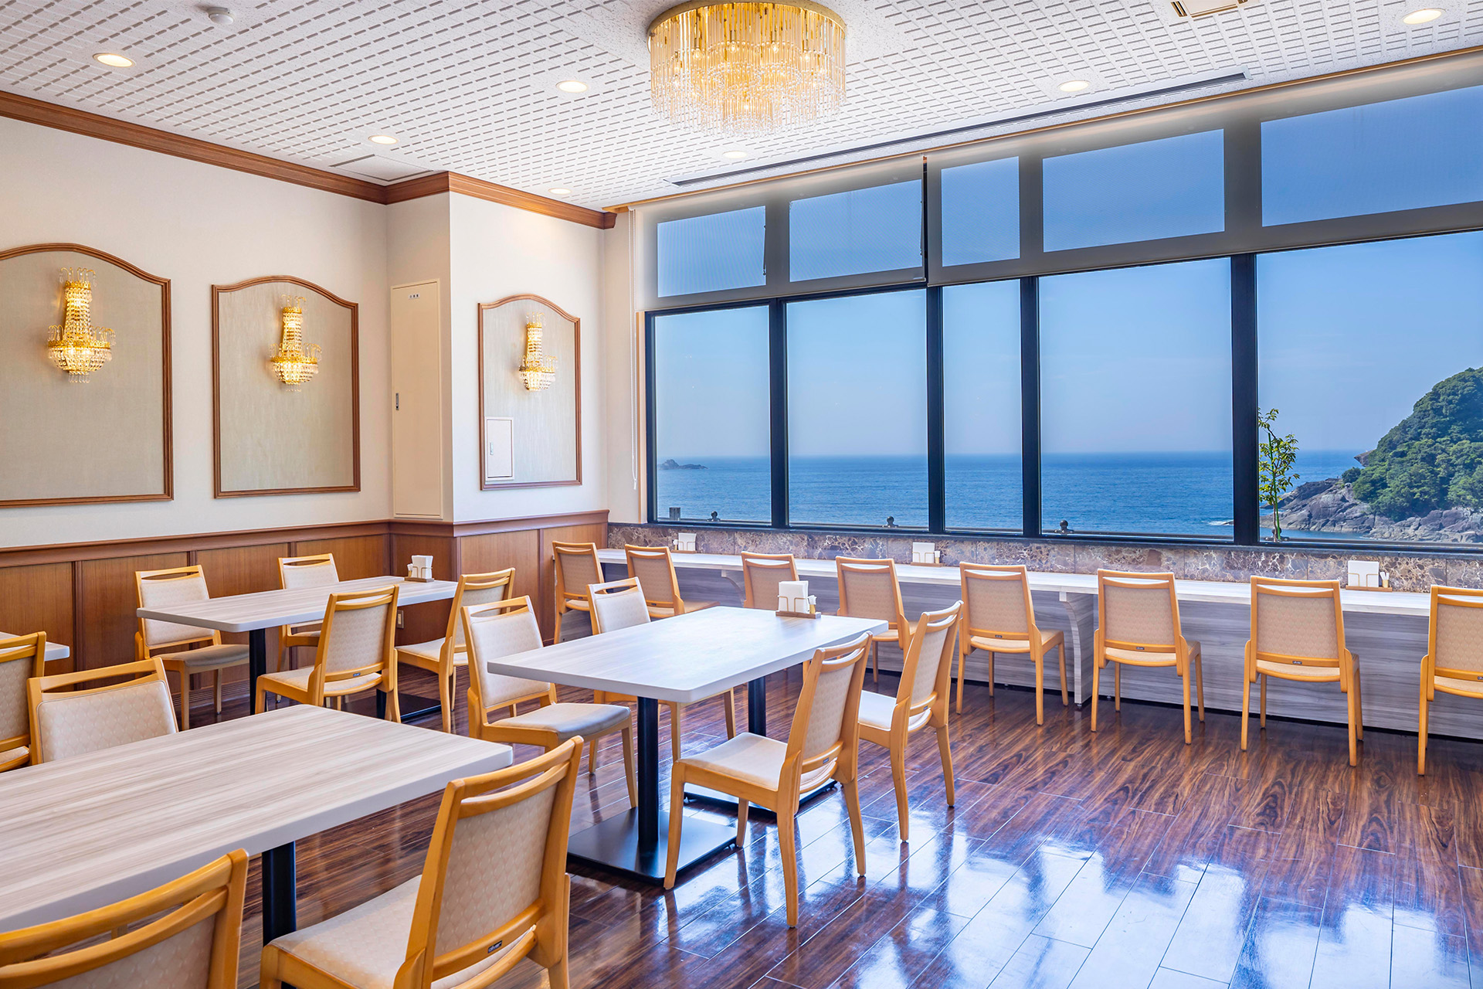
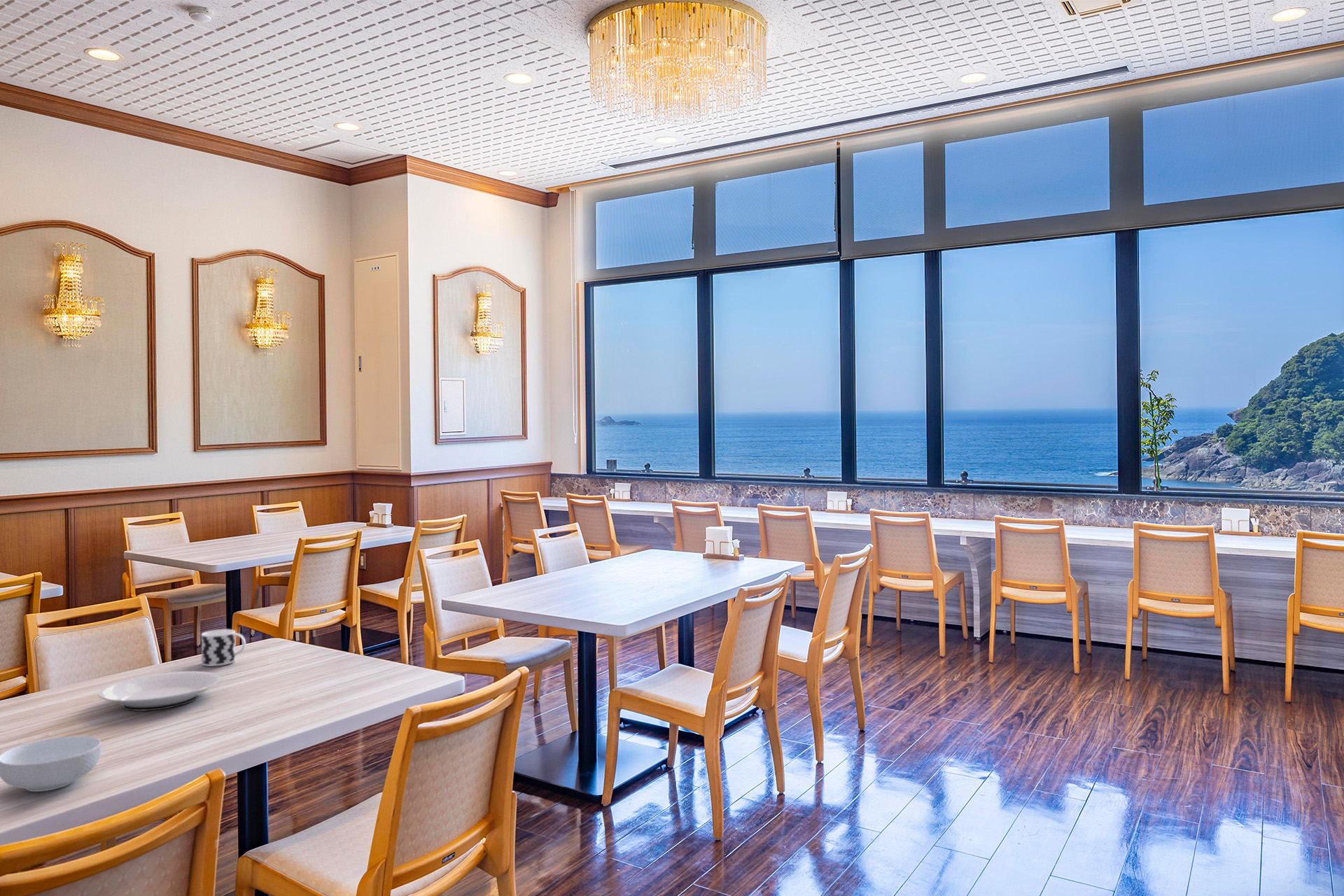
+ cereal bowl (51, 766)
+ cup (224, 647)
+ plate (161, 692)
